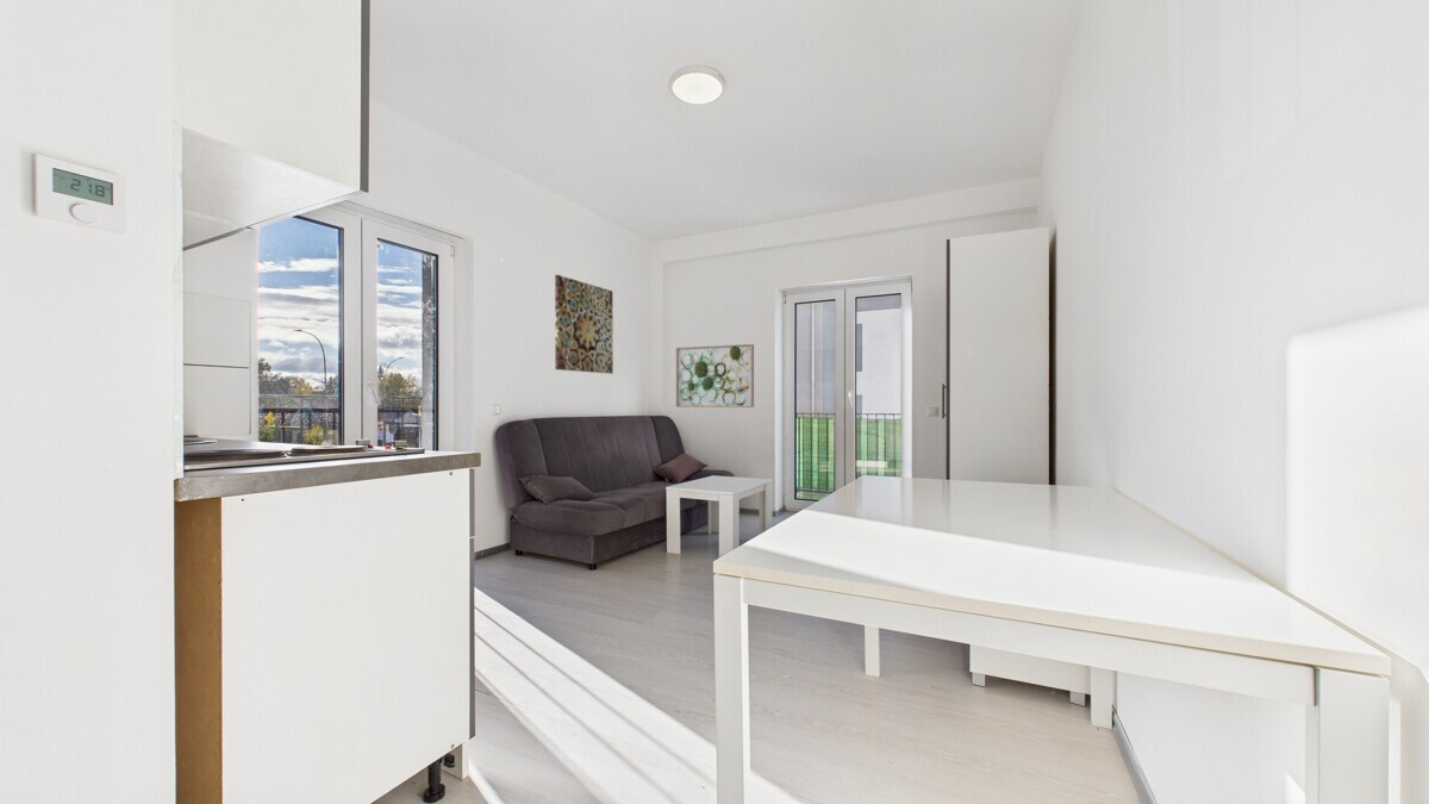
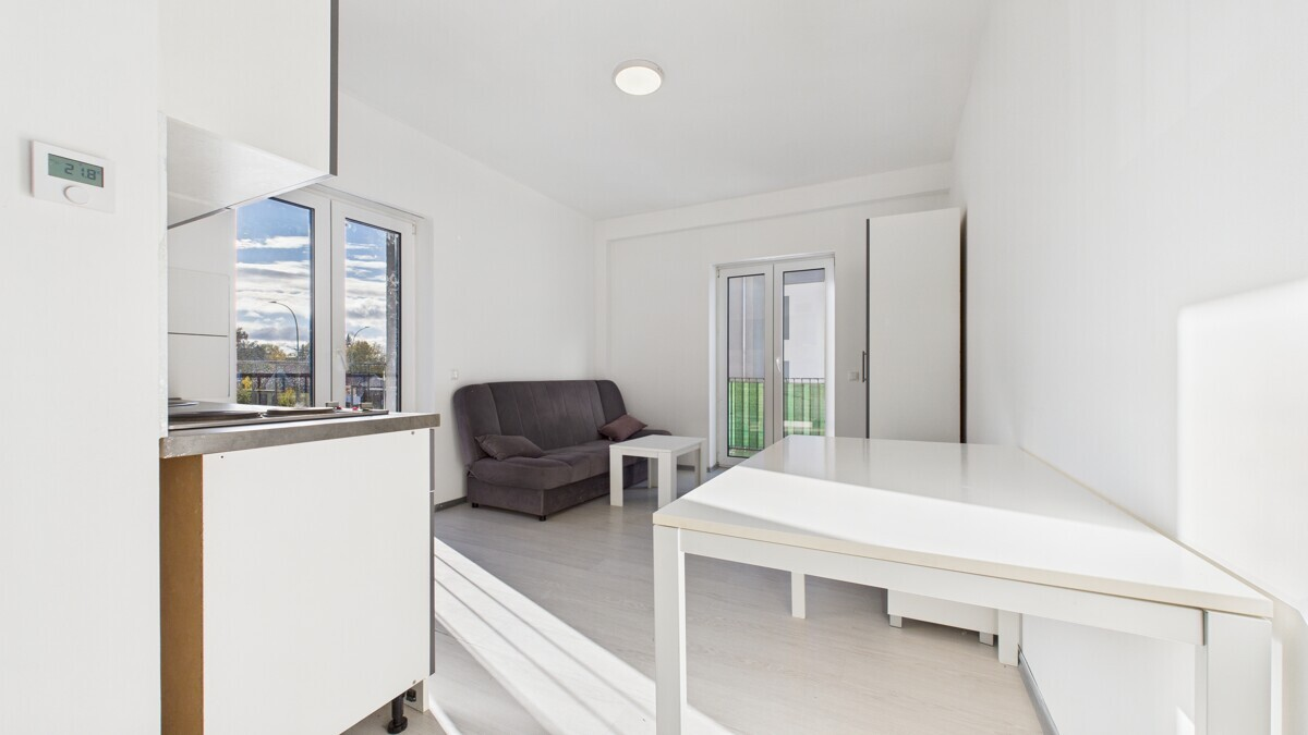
- wall art (713, 376)
- wall art (585, 328)
